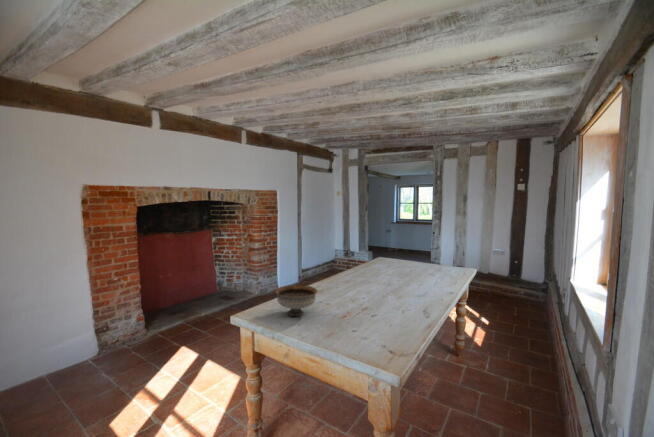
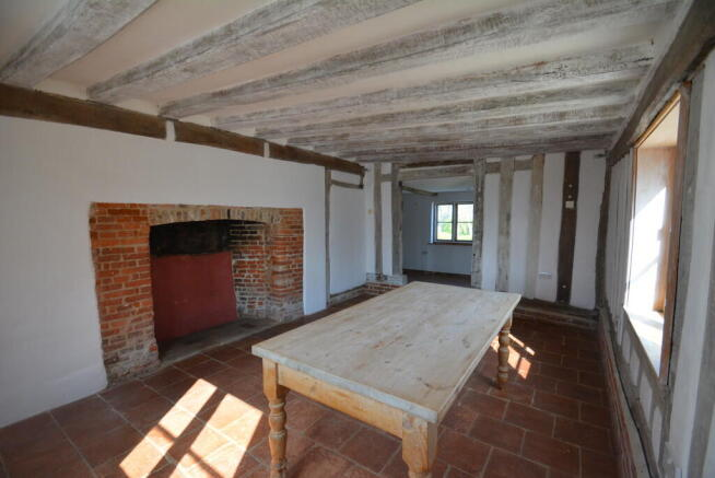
- bowl (296, 301)
